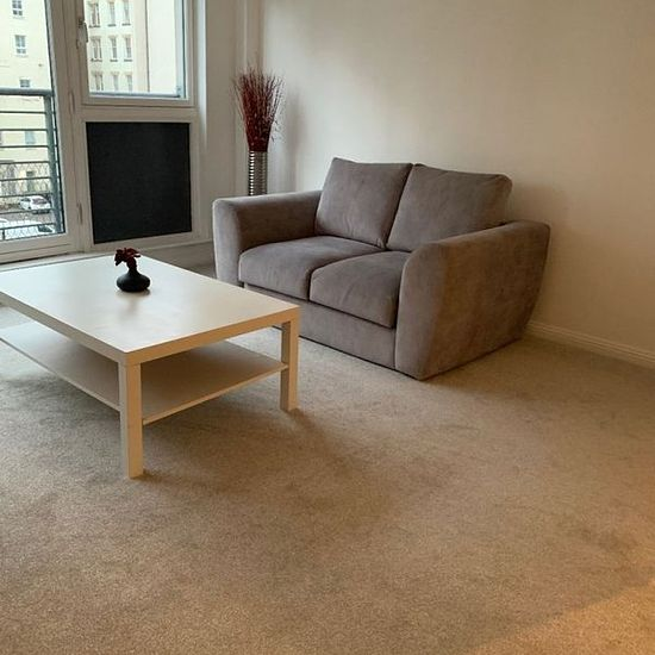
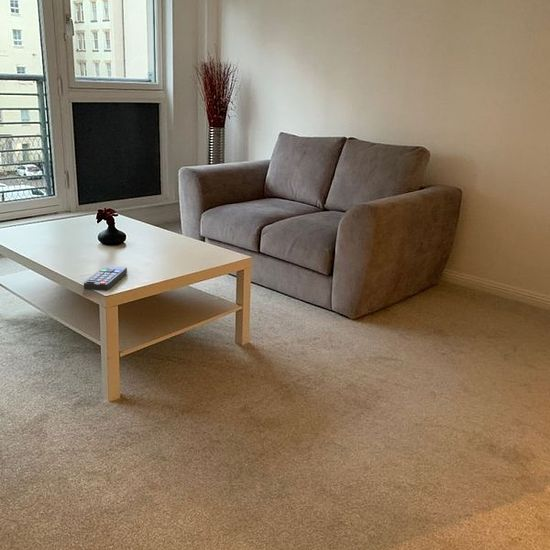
+ remote control (106, 277)
